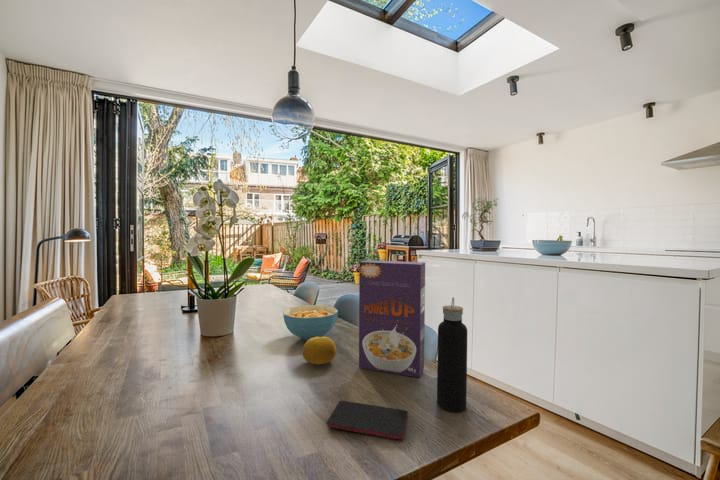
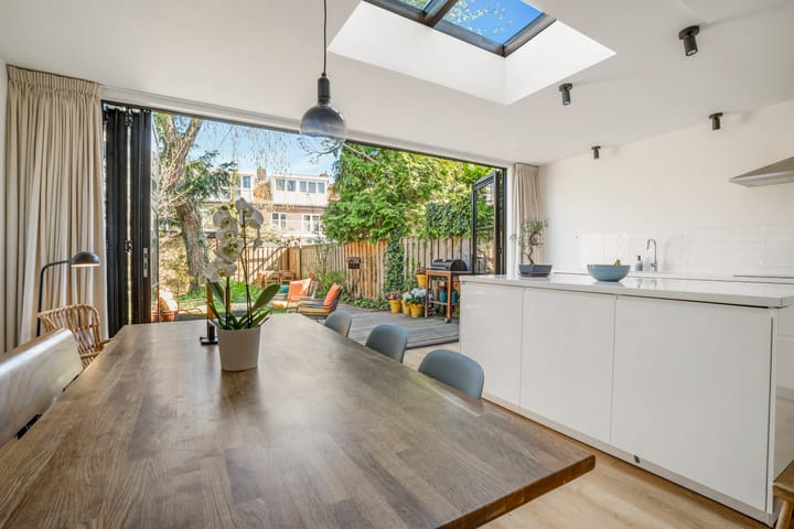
- cereal box (391, 315)
- fruit (319, 350)
- water bottle (452, 351)
- smartphone (368, 418)
- cereal bowl (310, 324)
